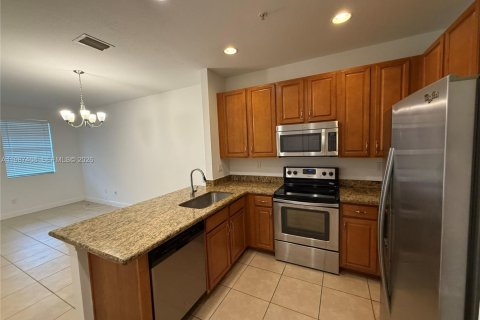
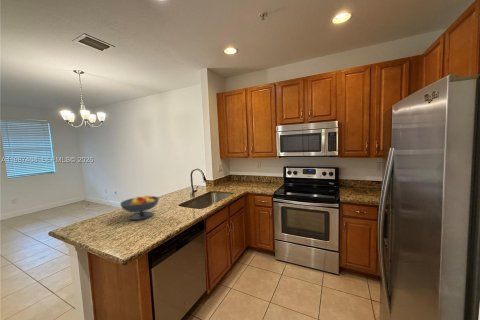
+ fruit bowl (140, 205)
